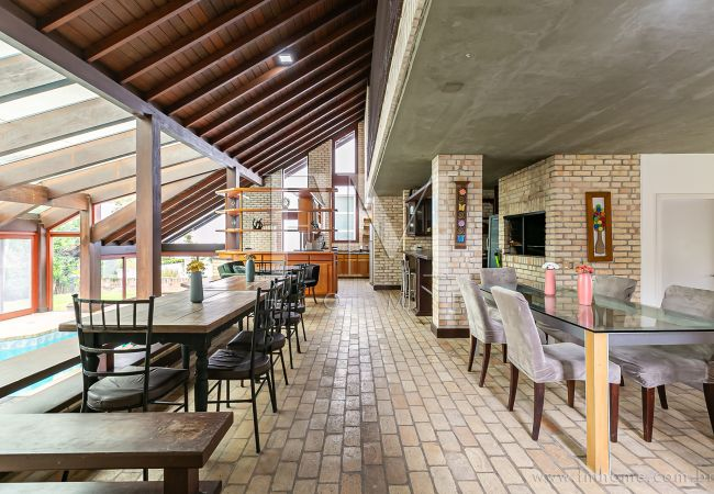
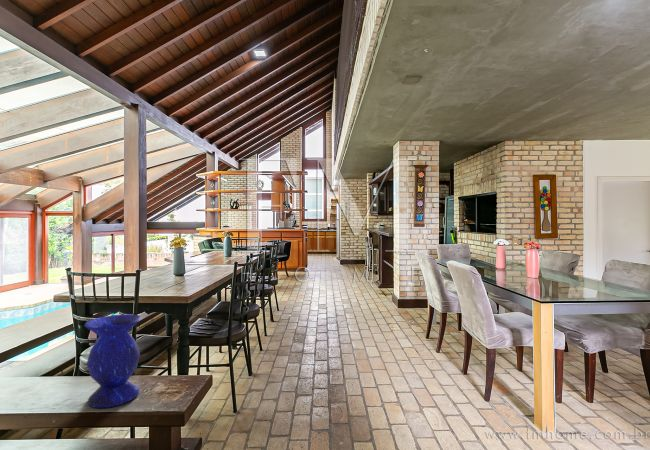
+ vase (114, 358)
